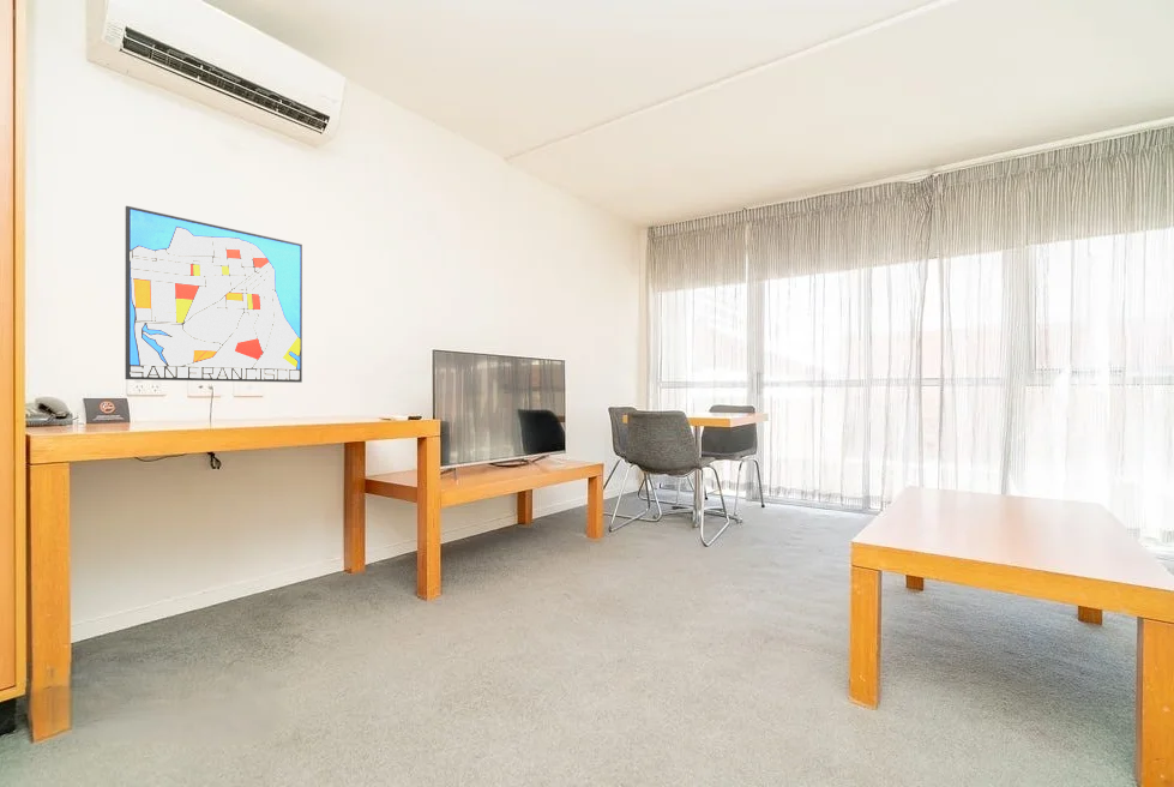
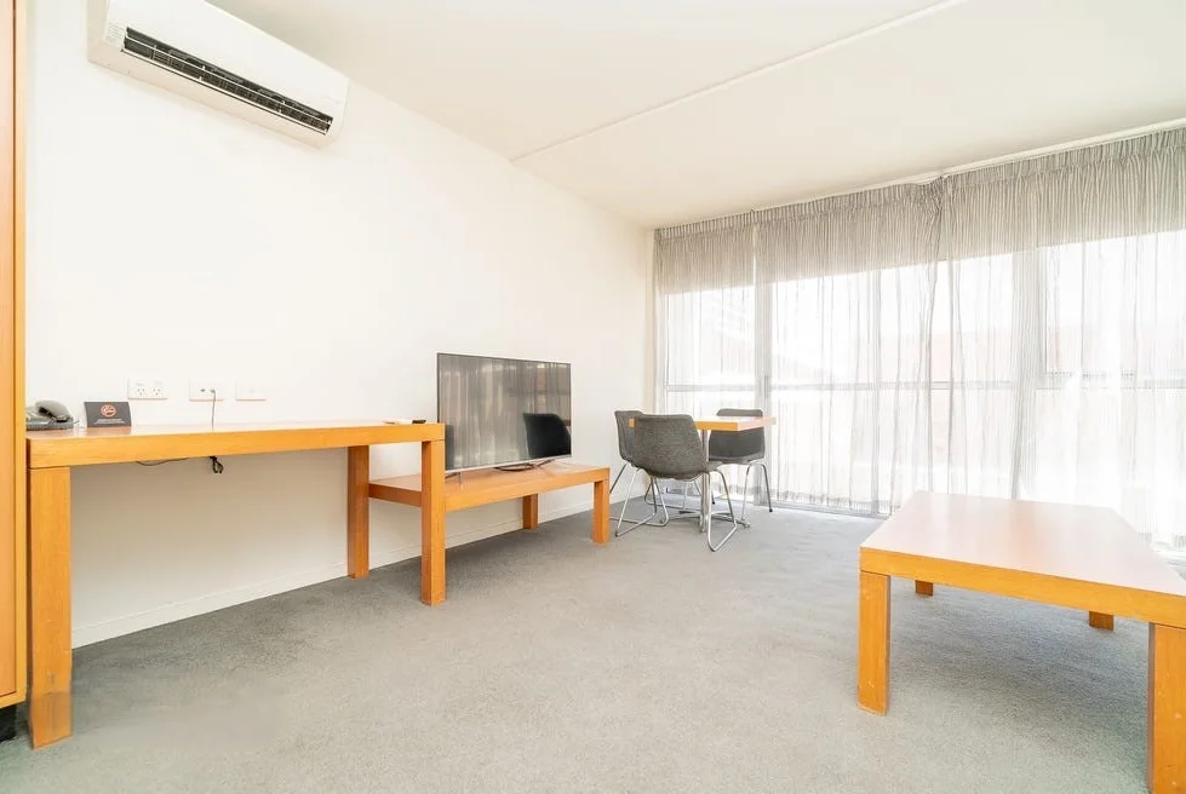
- wall art (223, 304)
